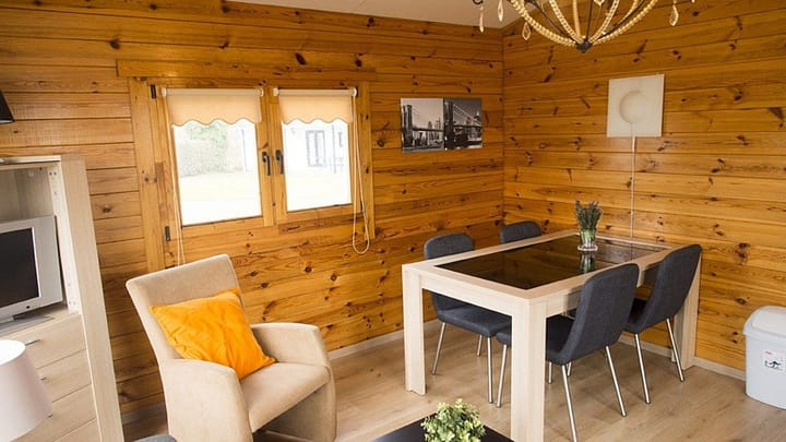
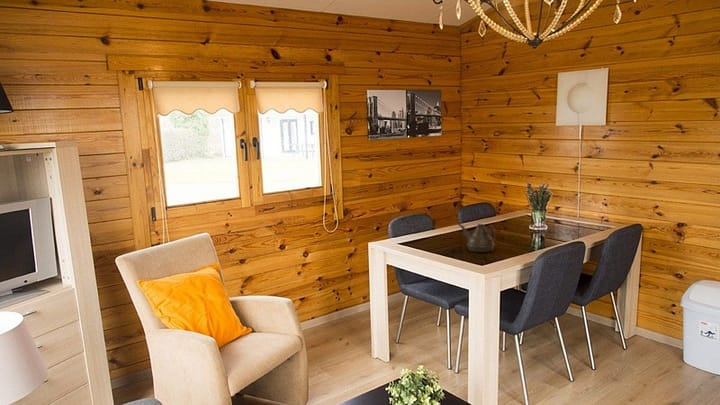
+ teapot (476, 236)
